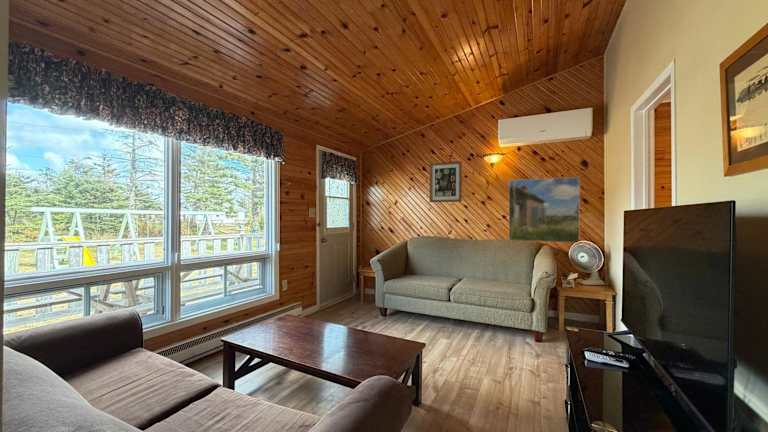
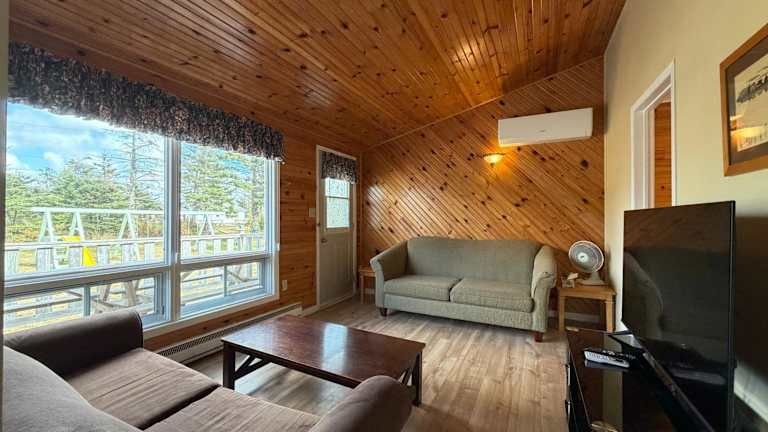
- wall art (445, 182)
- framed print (542, 210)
